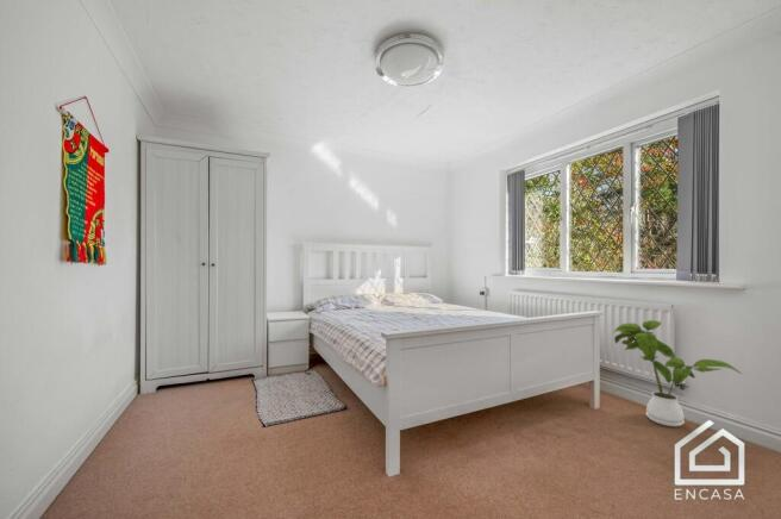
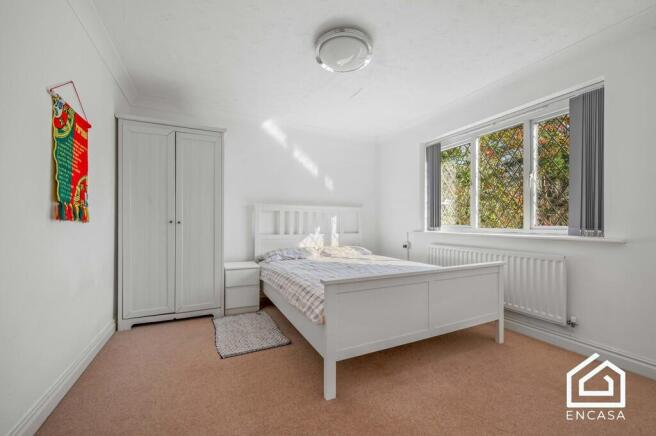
- house plant (661, 373)
